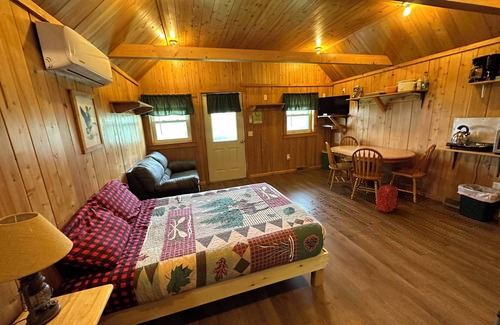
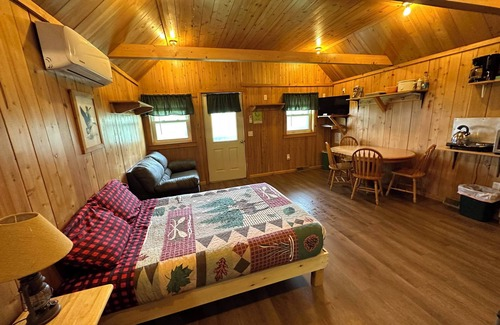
- backpack (389, 197)
